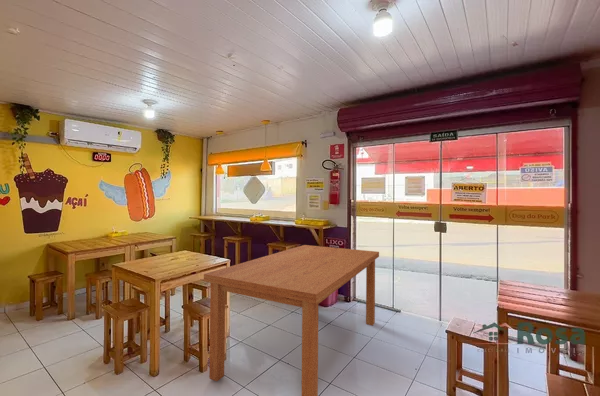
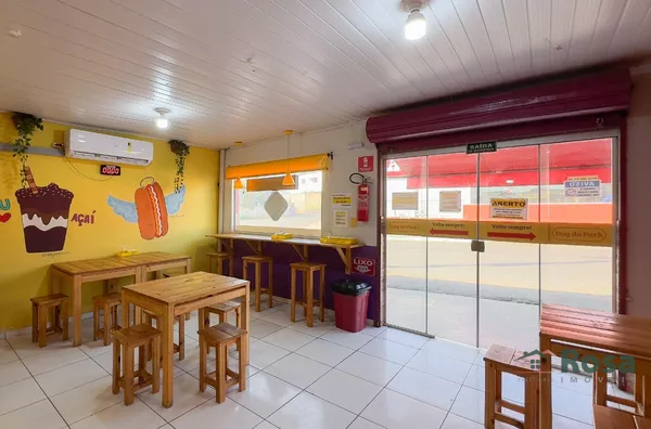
- dining table (307, 303)
